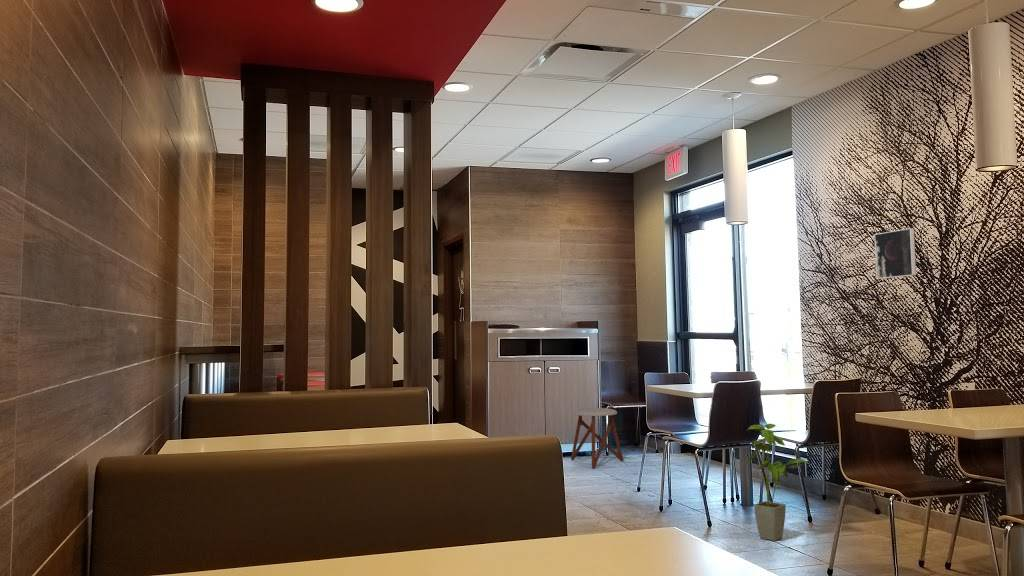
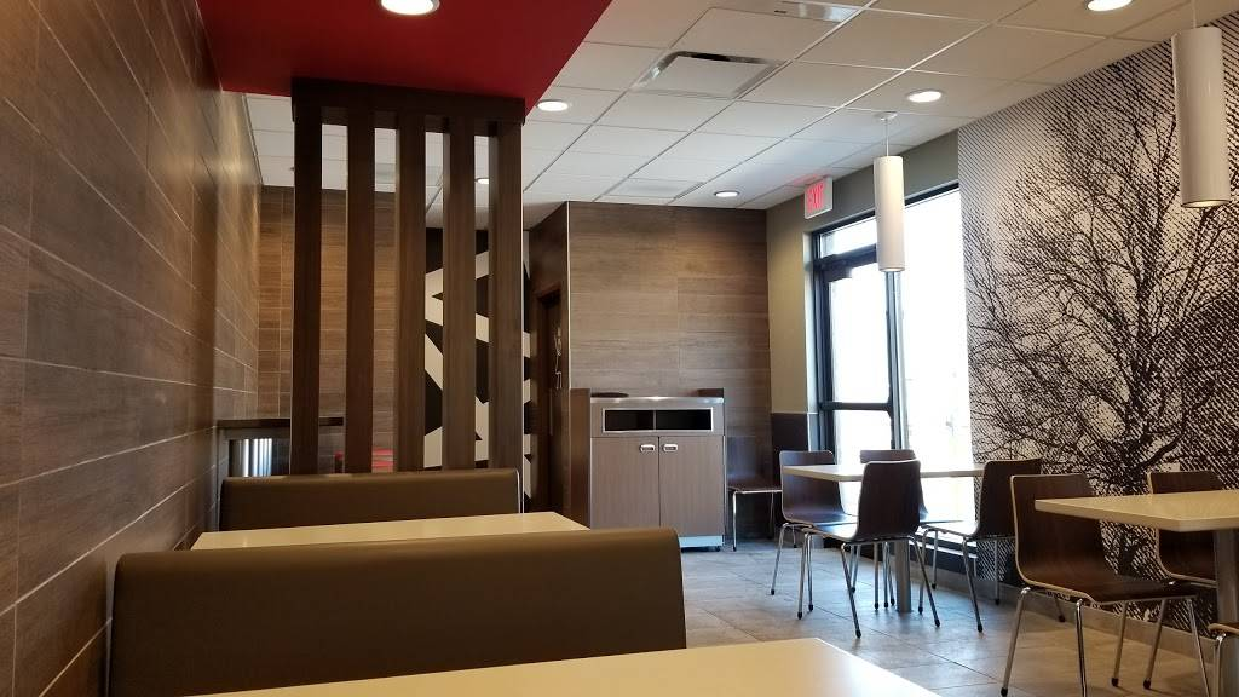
- stool (594, 437)
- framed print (894, 254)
- house plant (774, 481)
